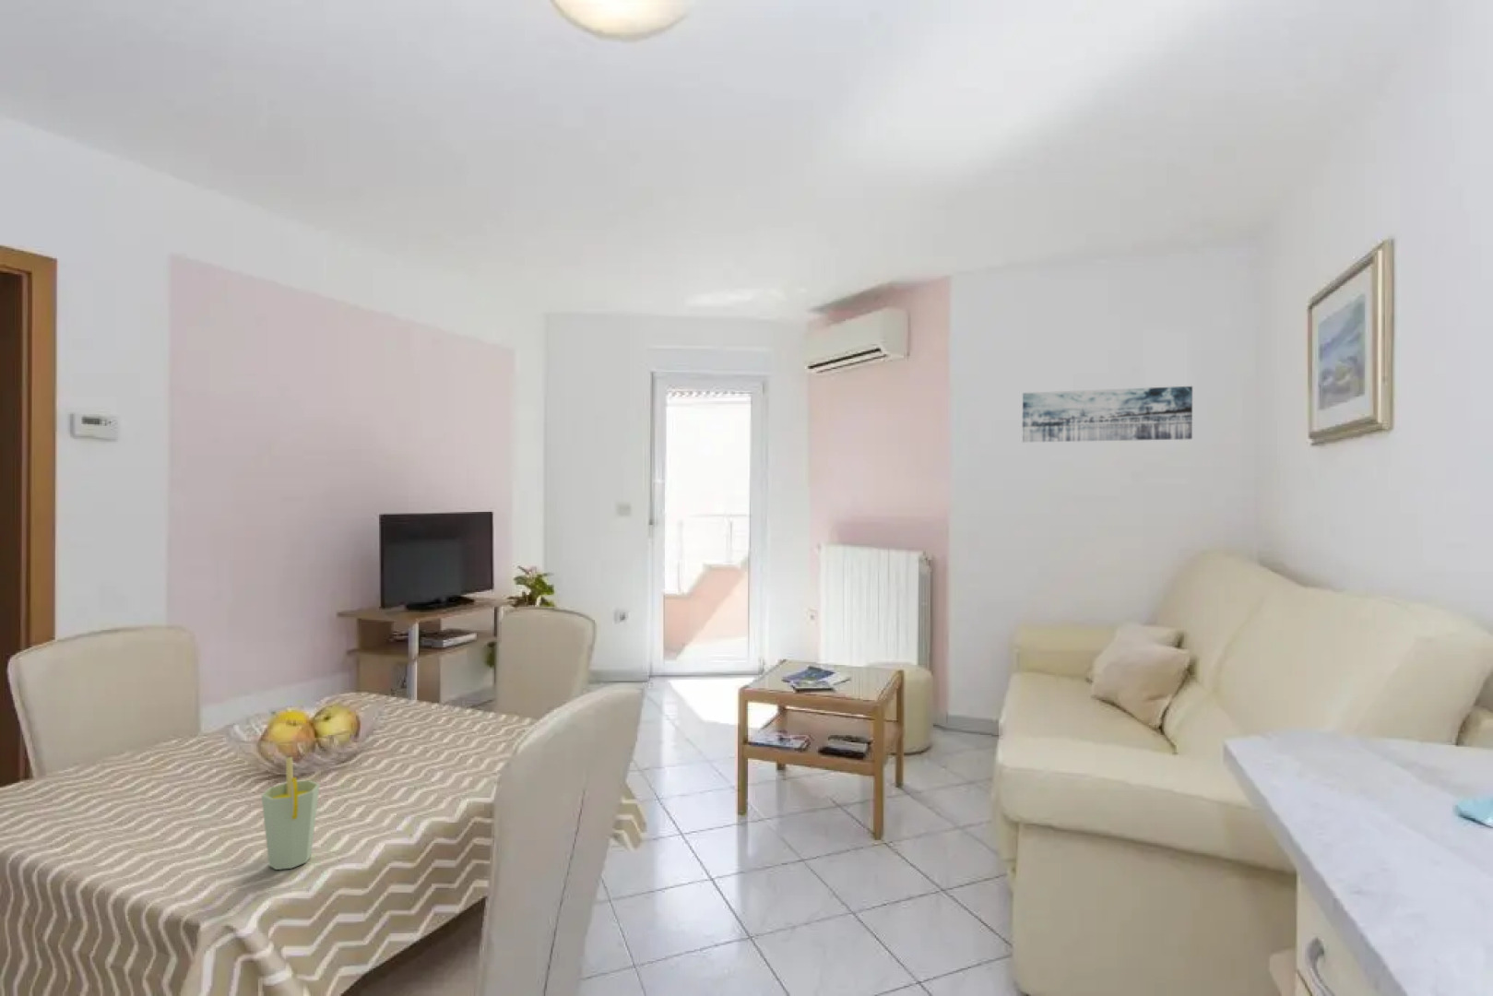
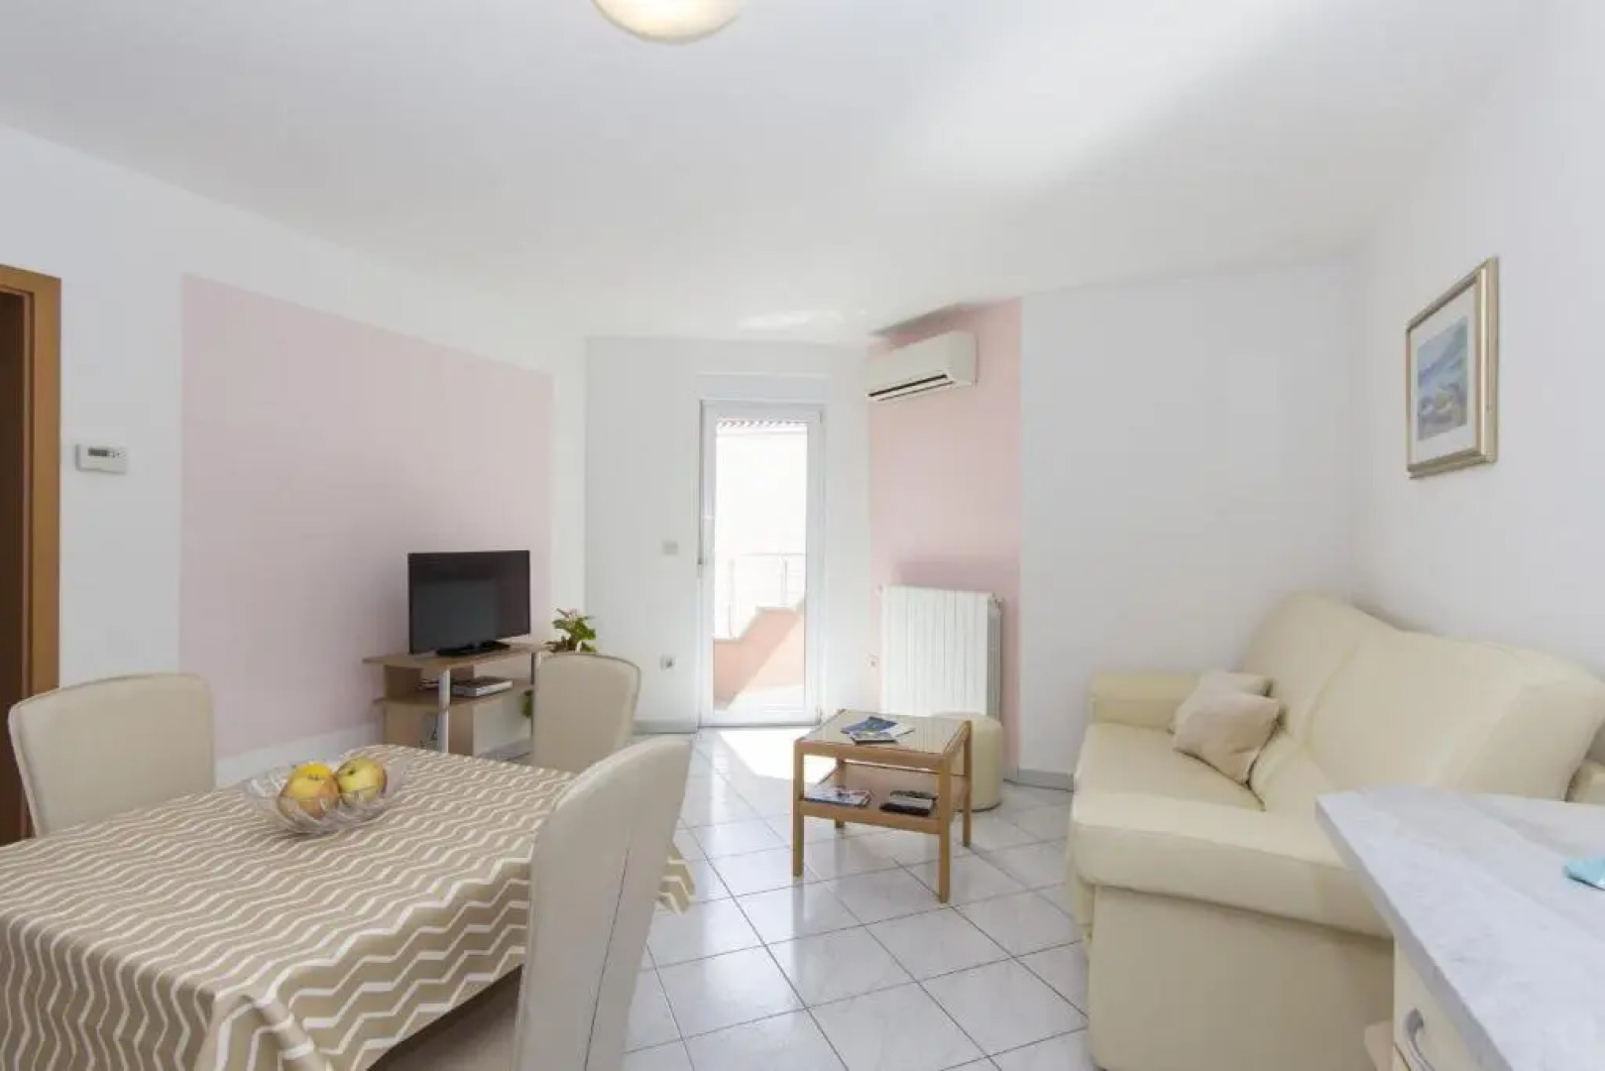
- cup (291, 815)
- wall art (1104, 415)
